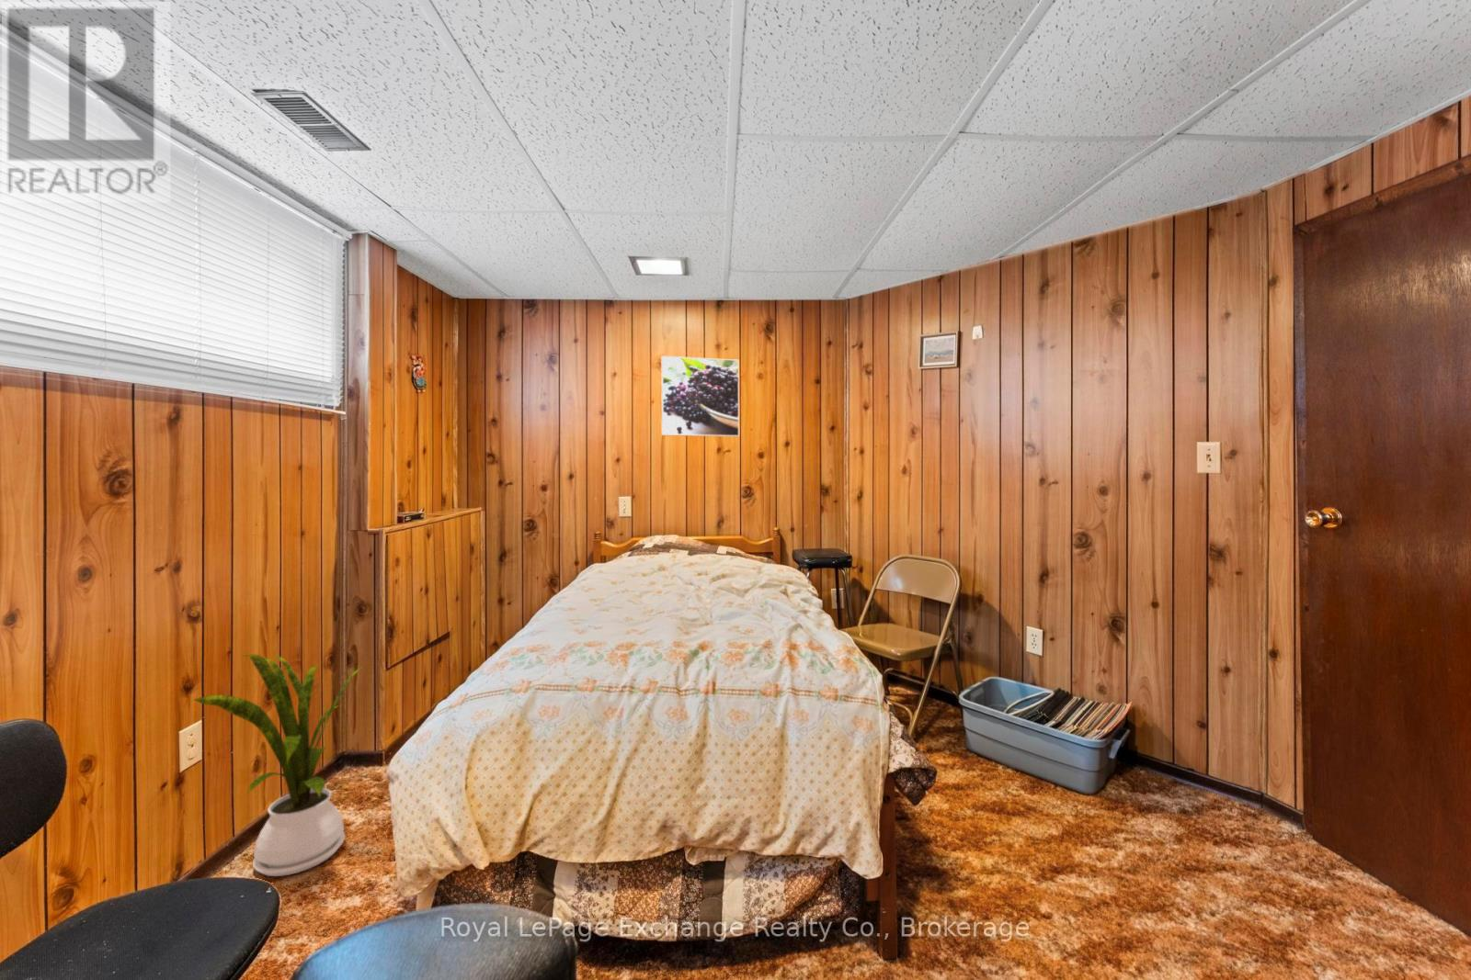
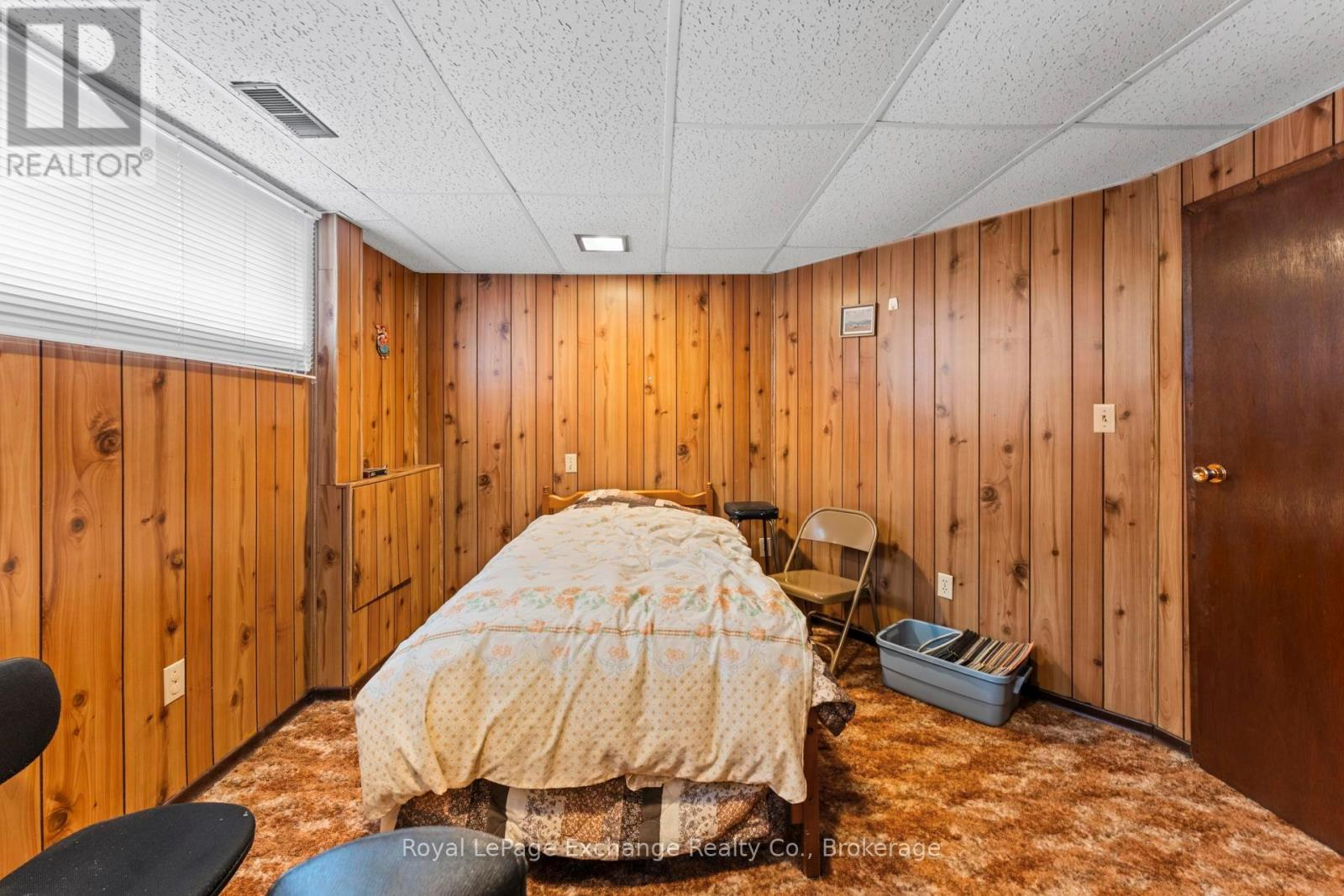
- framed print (700, 397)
- house plant (291, 748)
